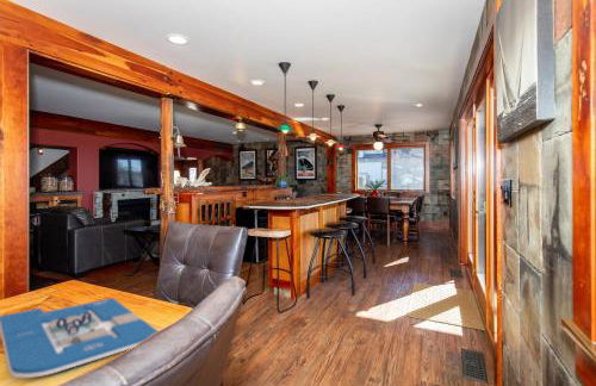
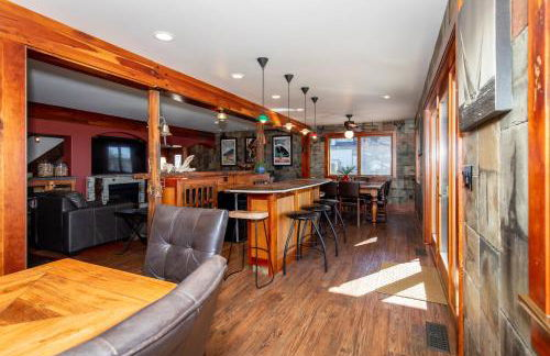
- board game (74, 322)
